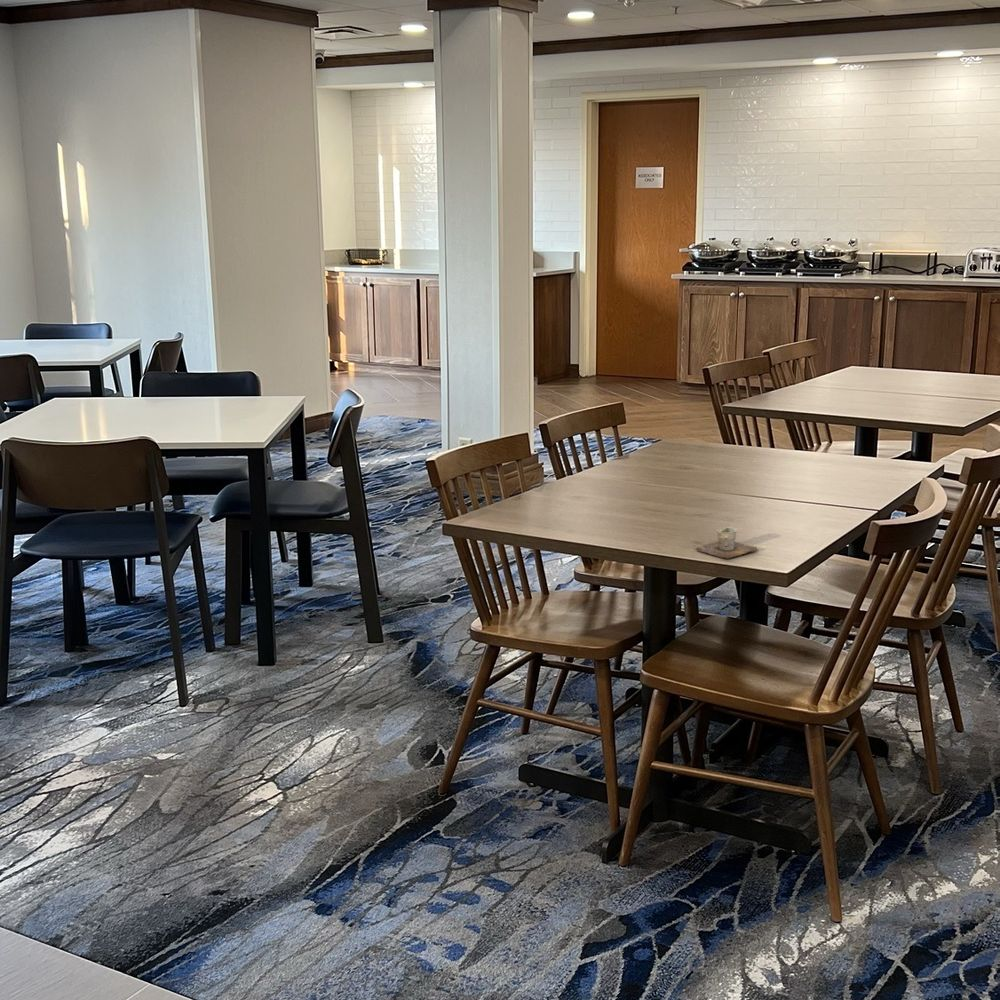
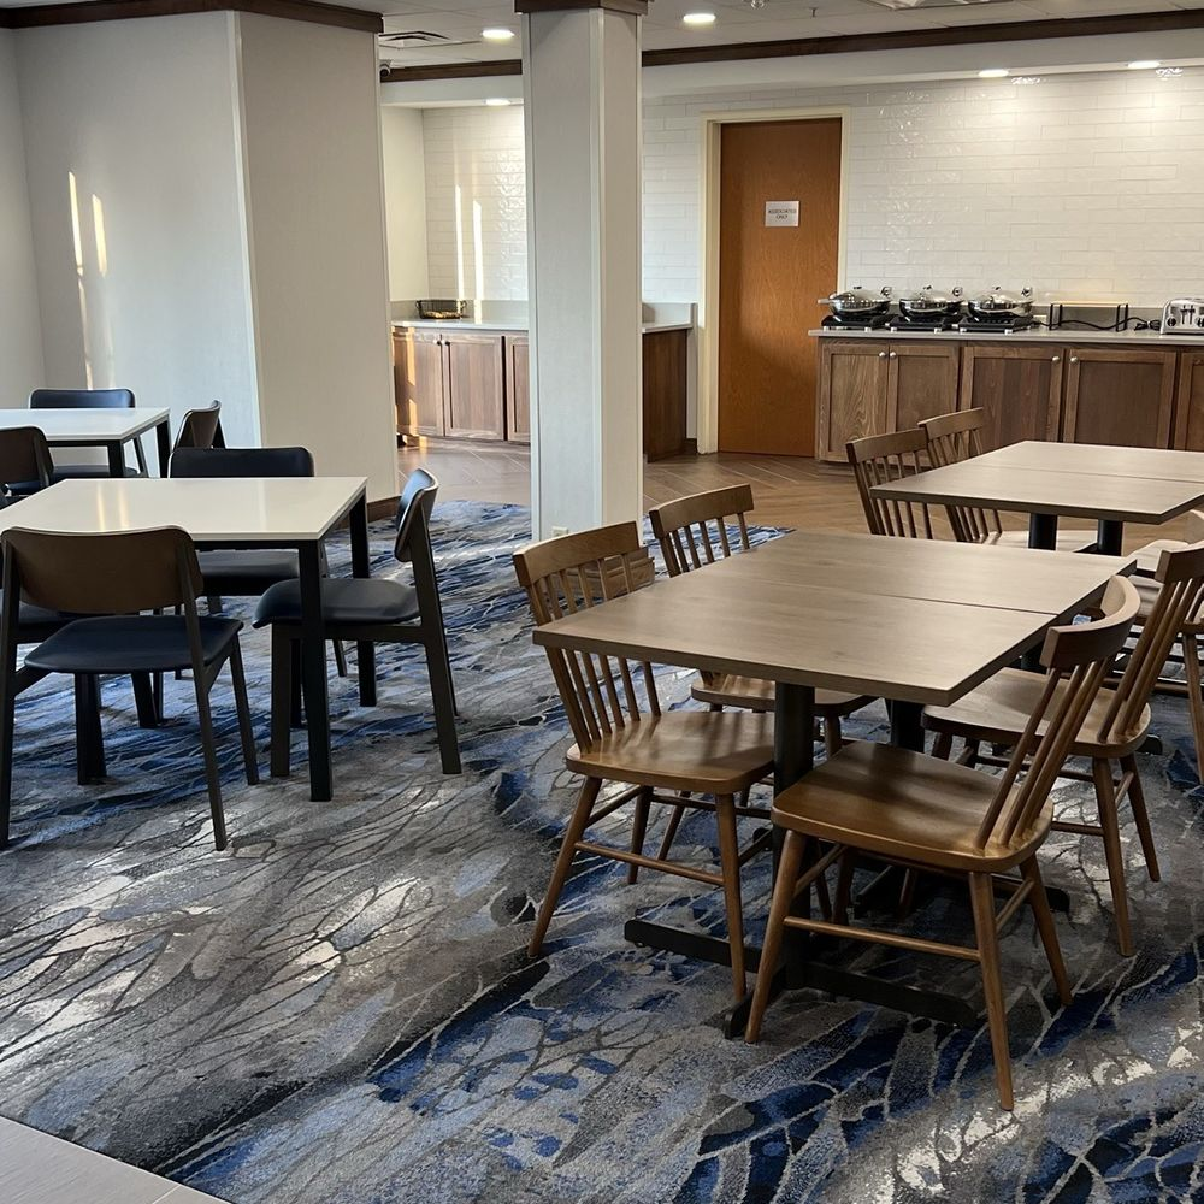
- cup (726, 539)
